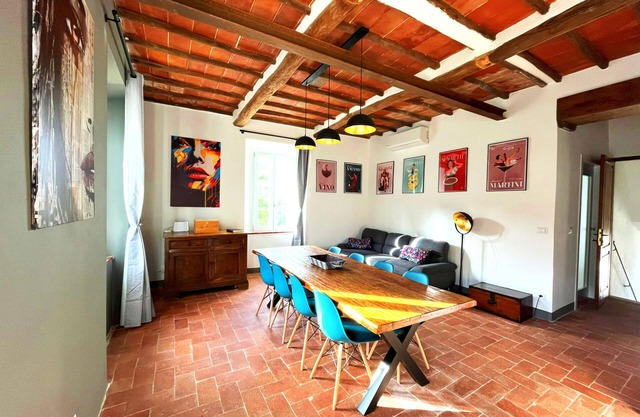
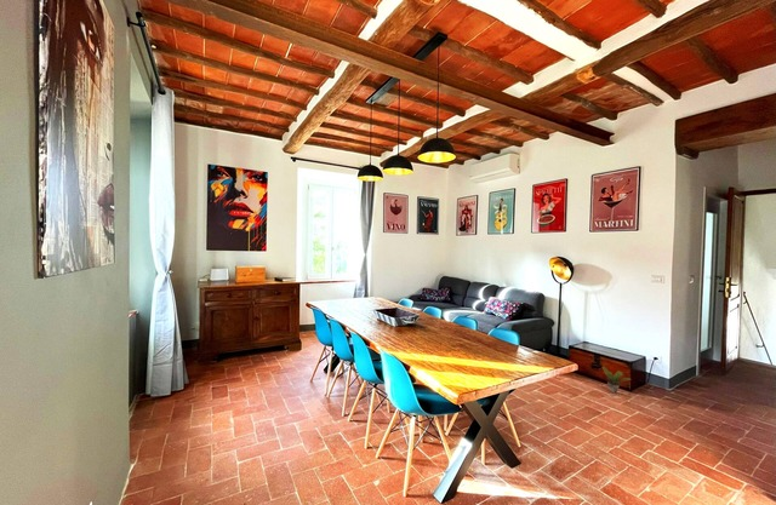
+ potted plant (612, 380)
